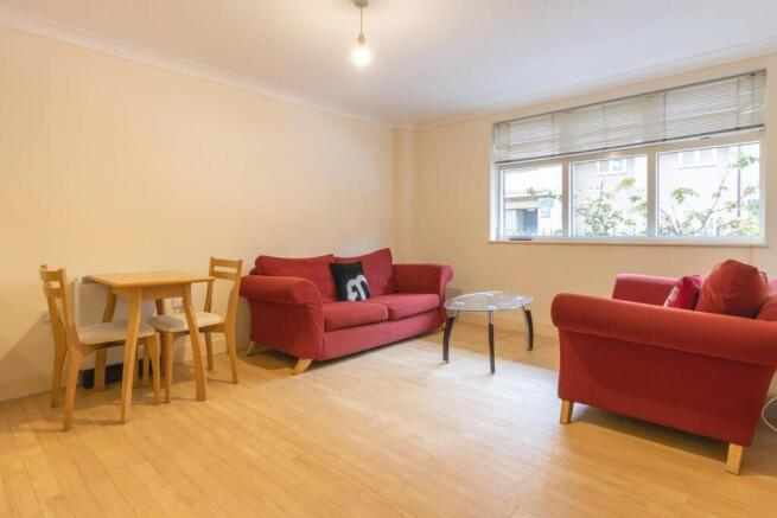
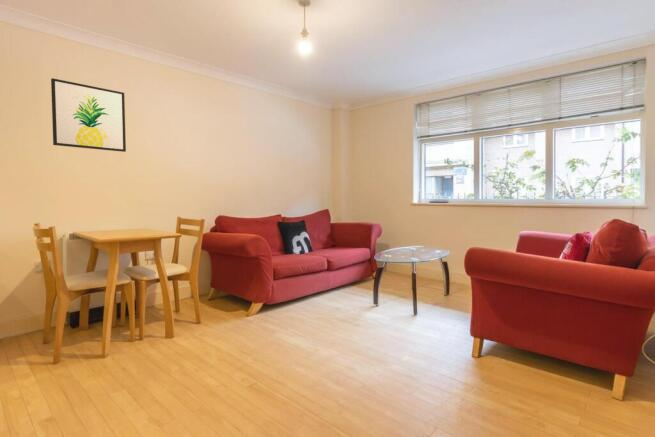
+ wall art (90, 117)
